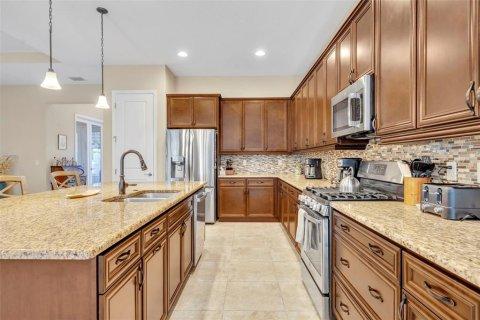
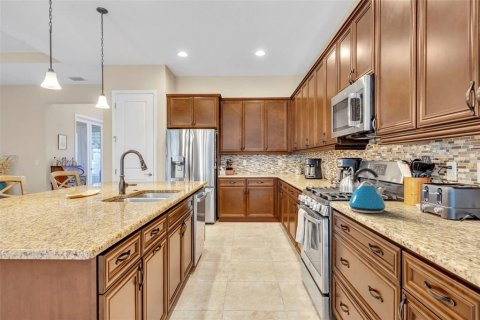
+ kettle (365, 189)
